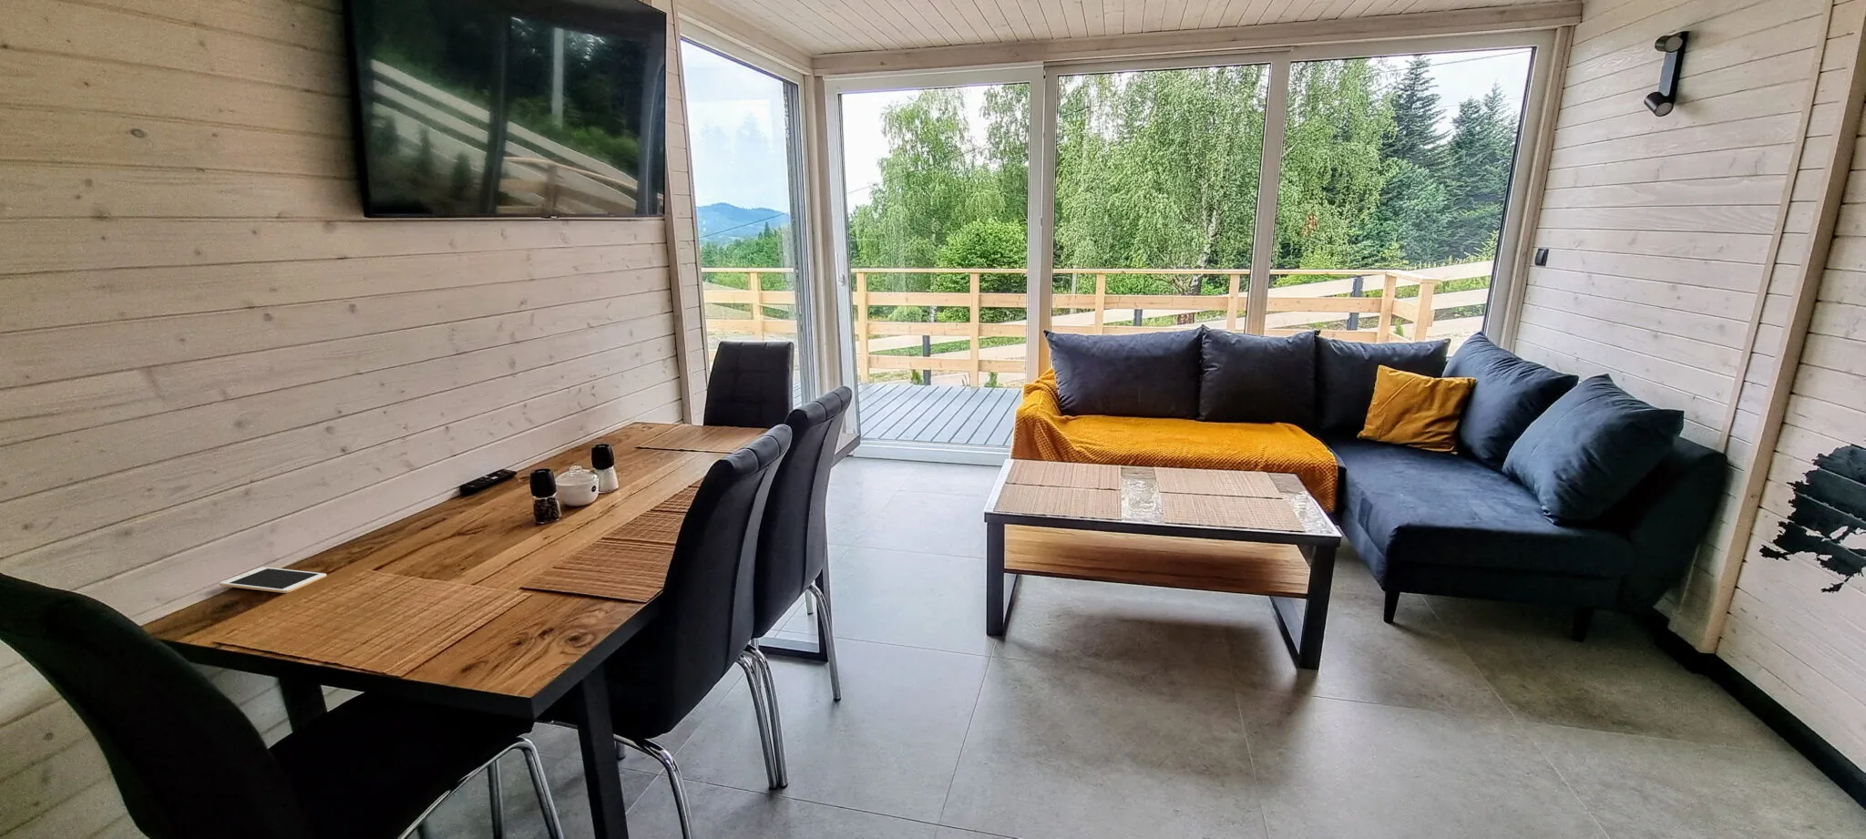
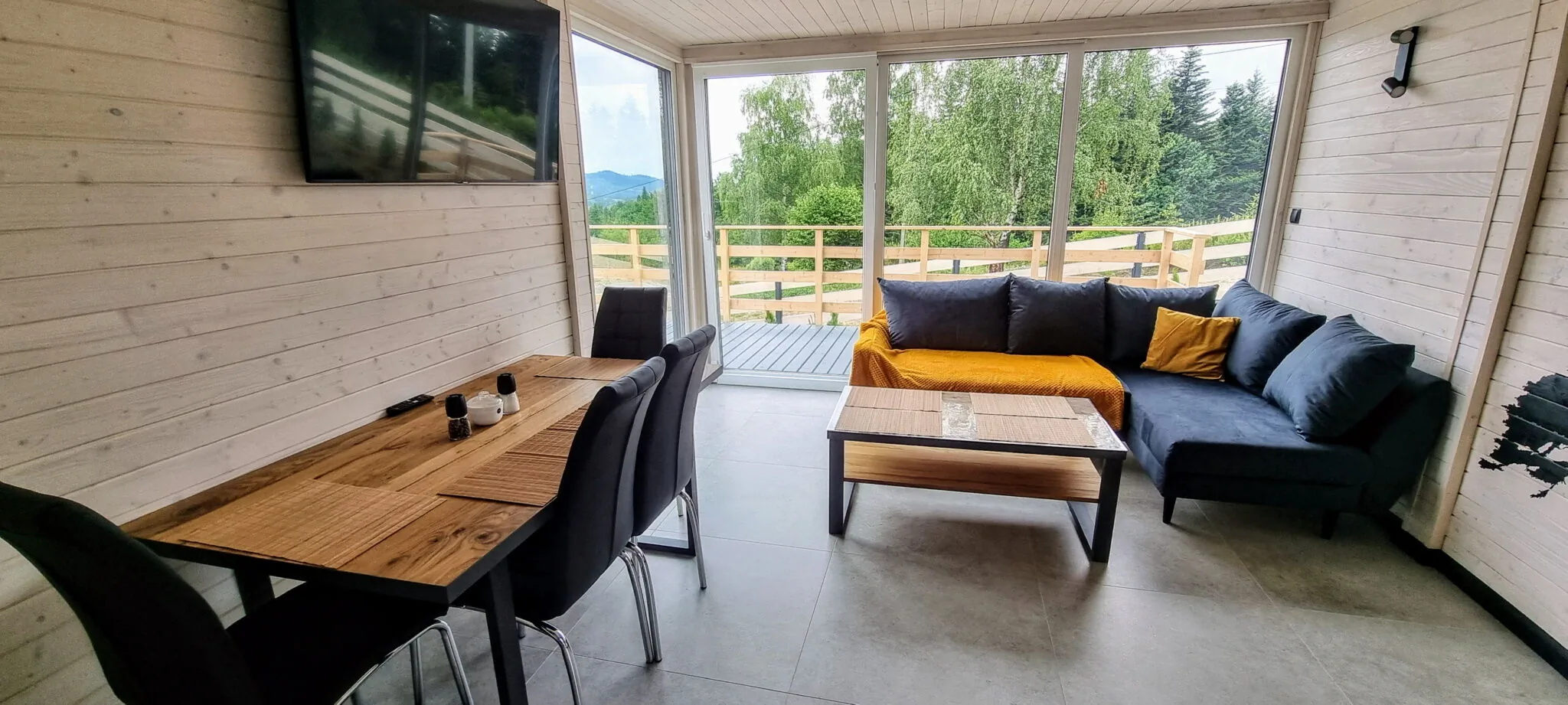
- cell phone (274, 580)
